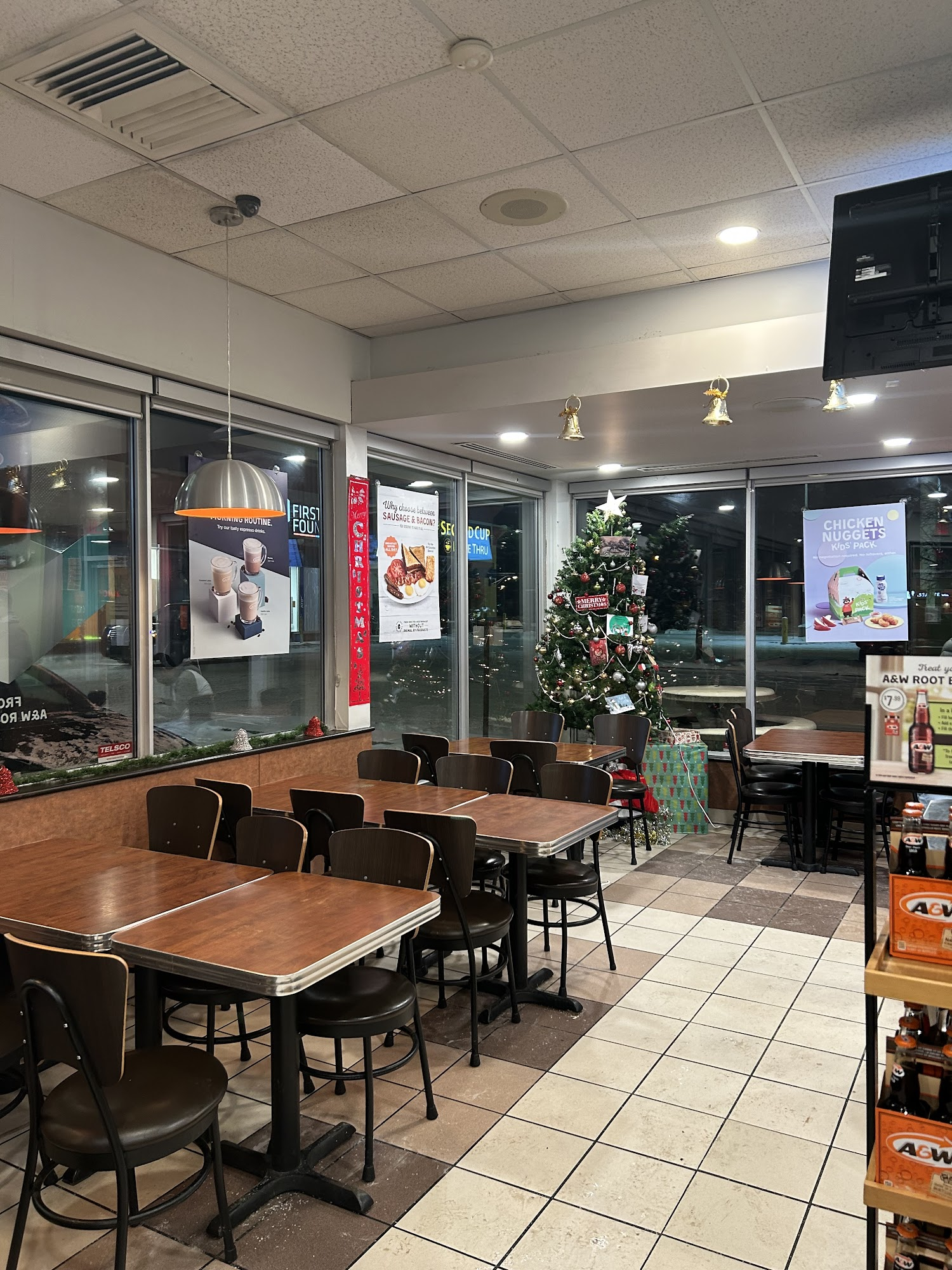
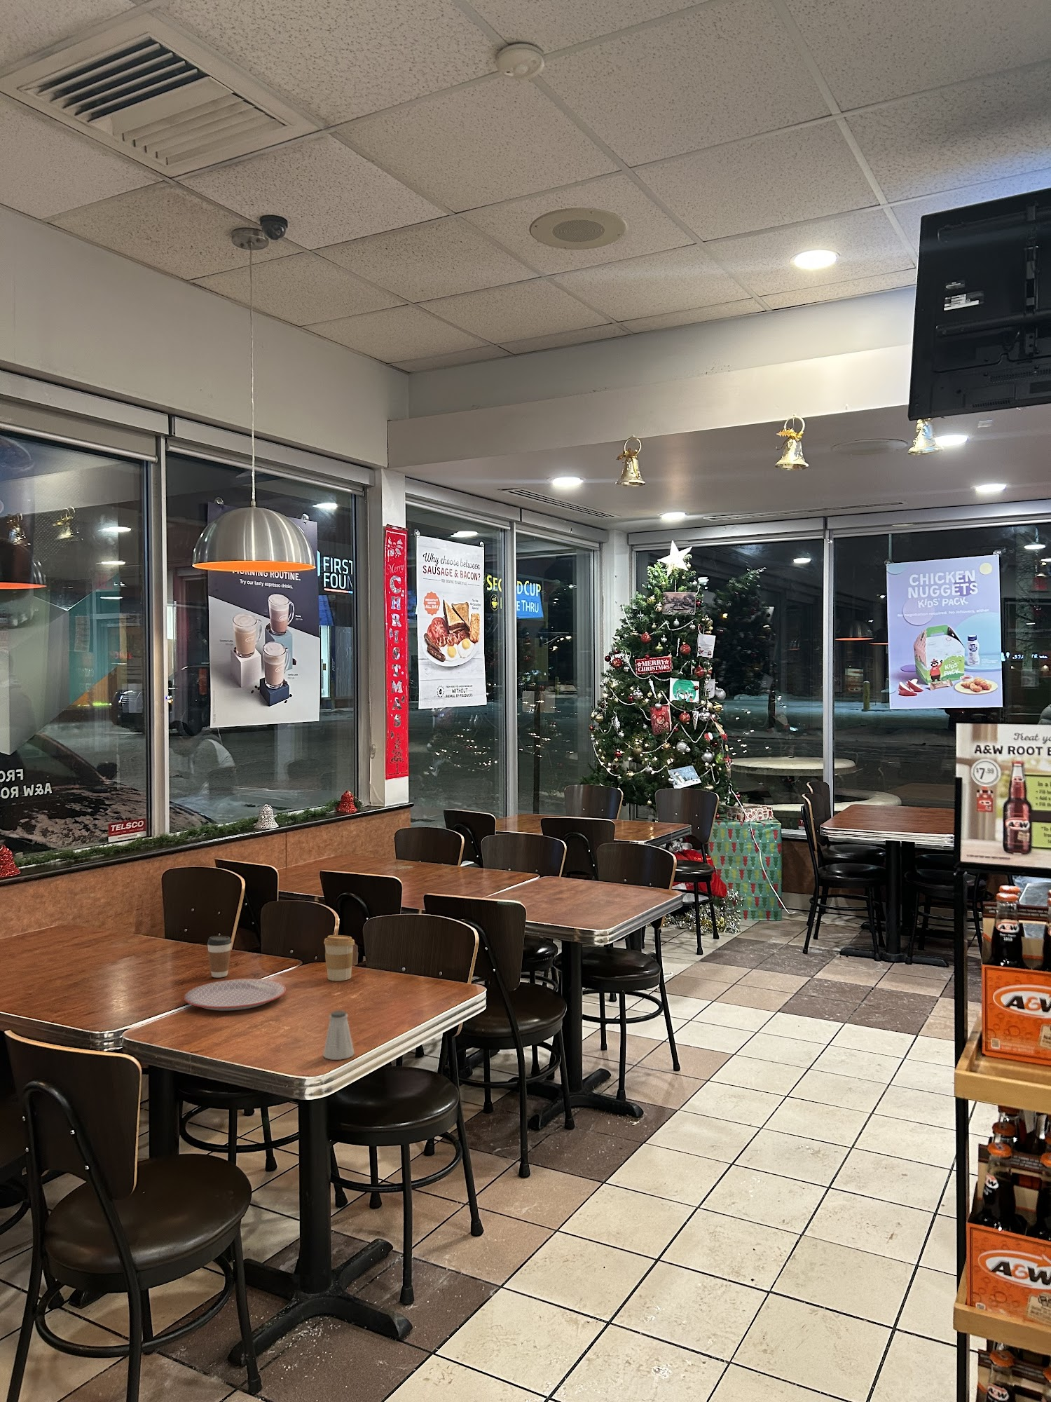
+ coffee cup (339, 956)
+ coffee cup (220, 956)
+ plate (235, 996)
+ saltshaker (339, 1033)
